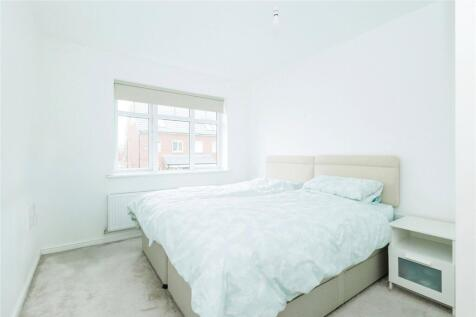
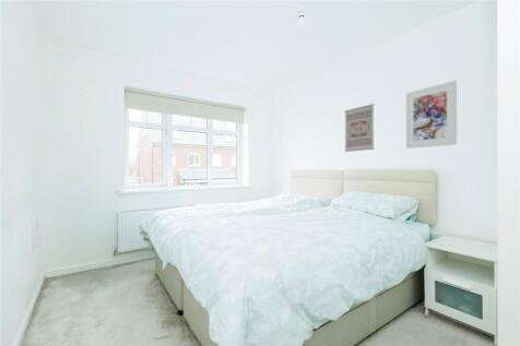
+ wall art (358, 129)
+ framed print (429, 117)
